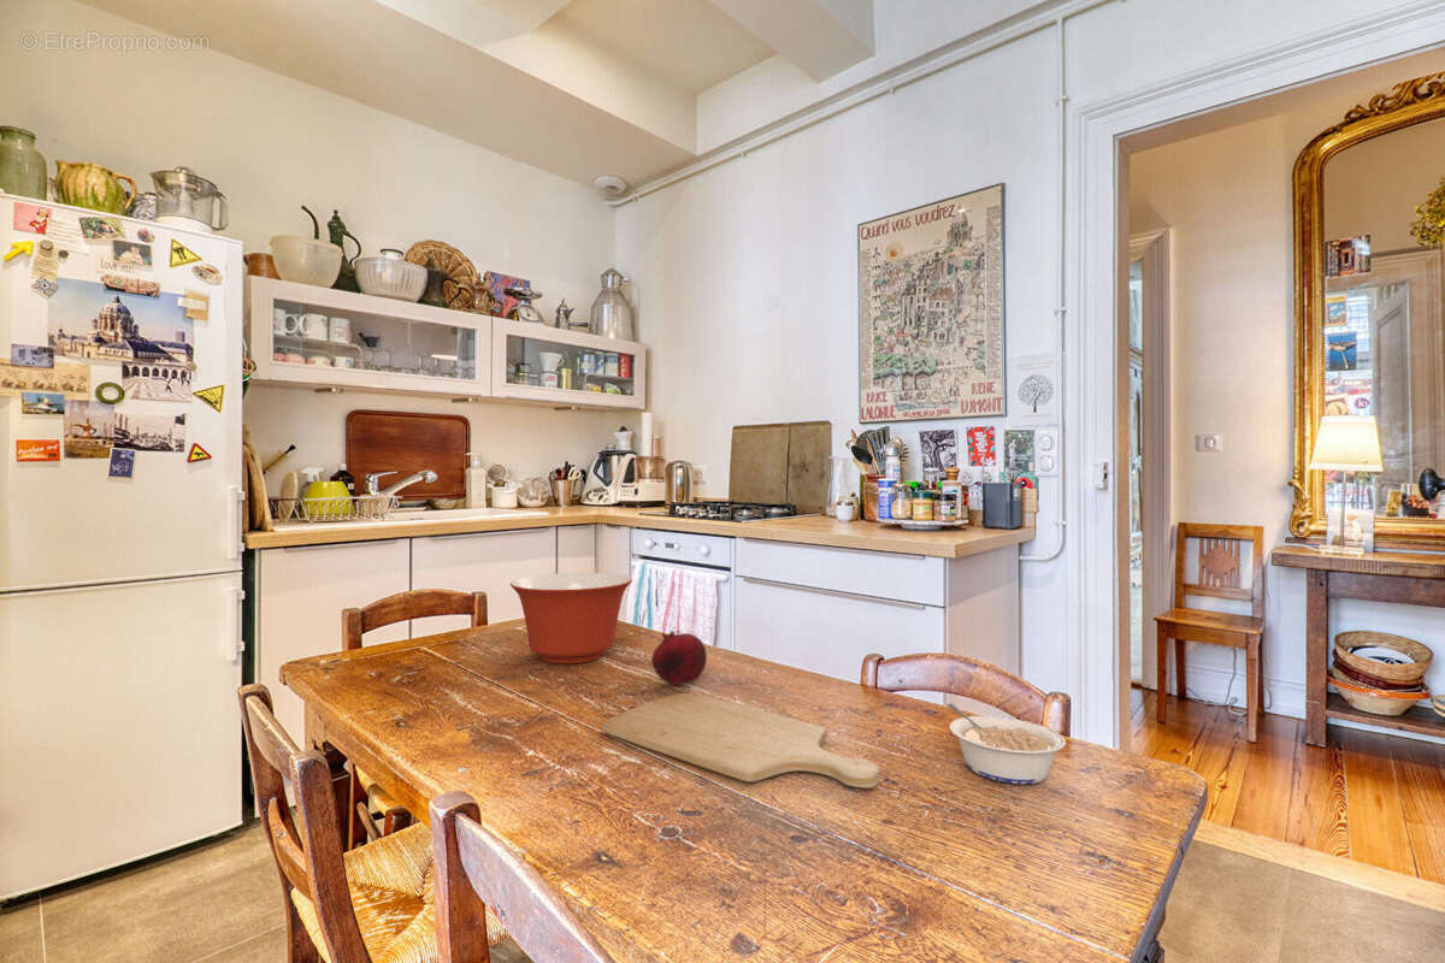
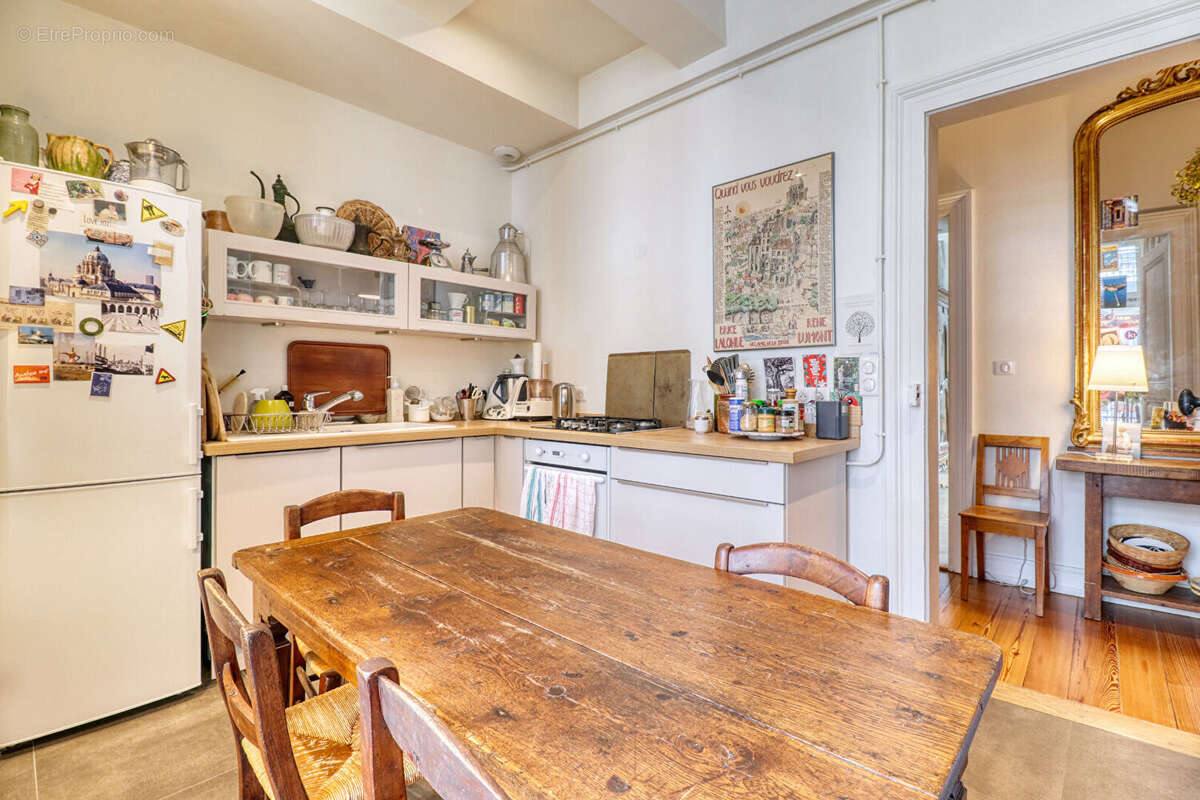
- chopping board (744, 739)
- legume (1001, 746)
- fruit (679, 656)
- mixing bowl (572, 618)
